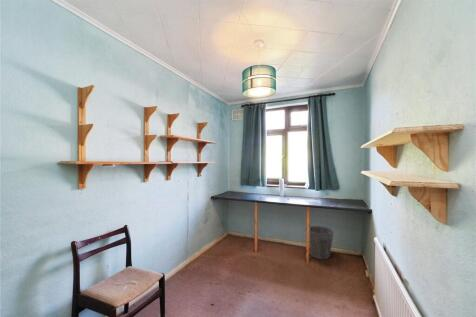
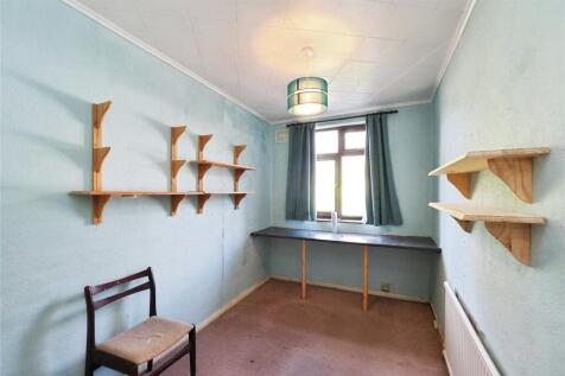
- waste bin (319, 242)
